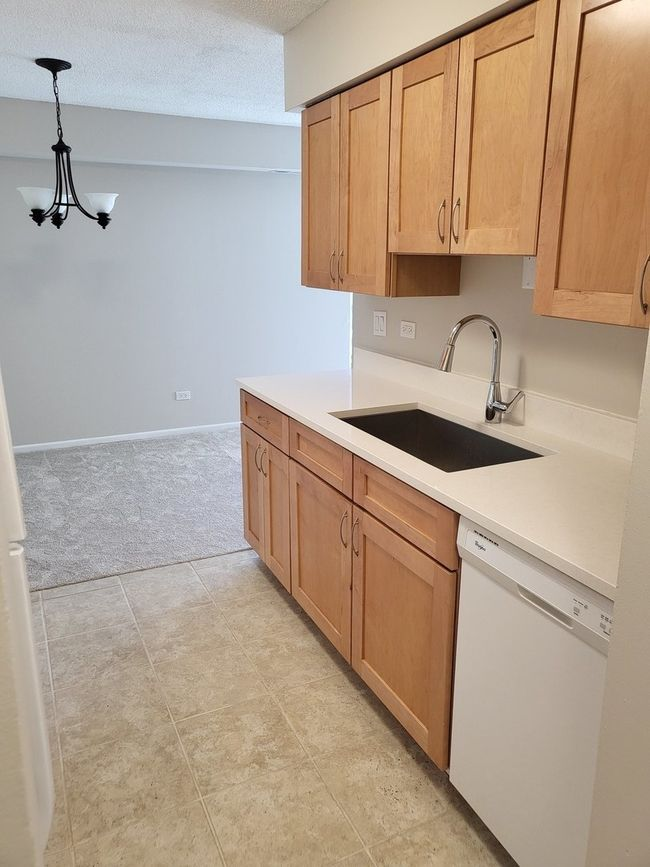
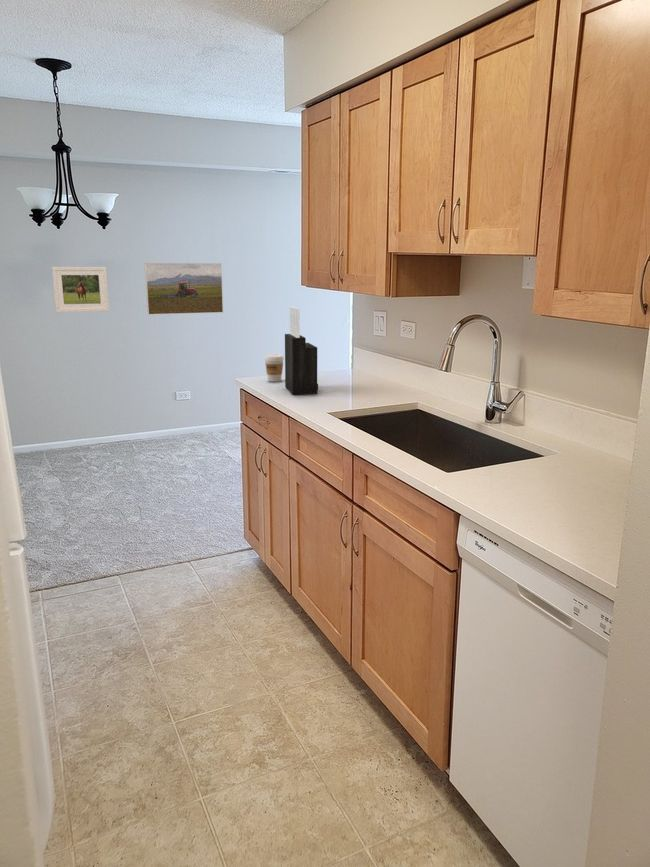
+ coffee cup (274, 367)
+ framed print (81, 289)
+ knife block (303, 349)
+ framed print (185, 288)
